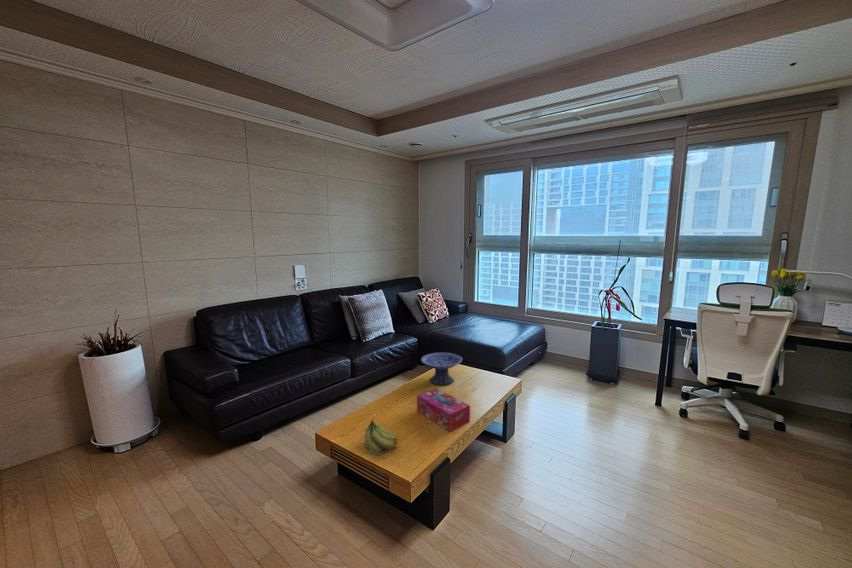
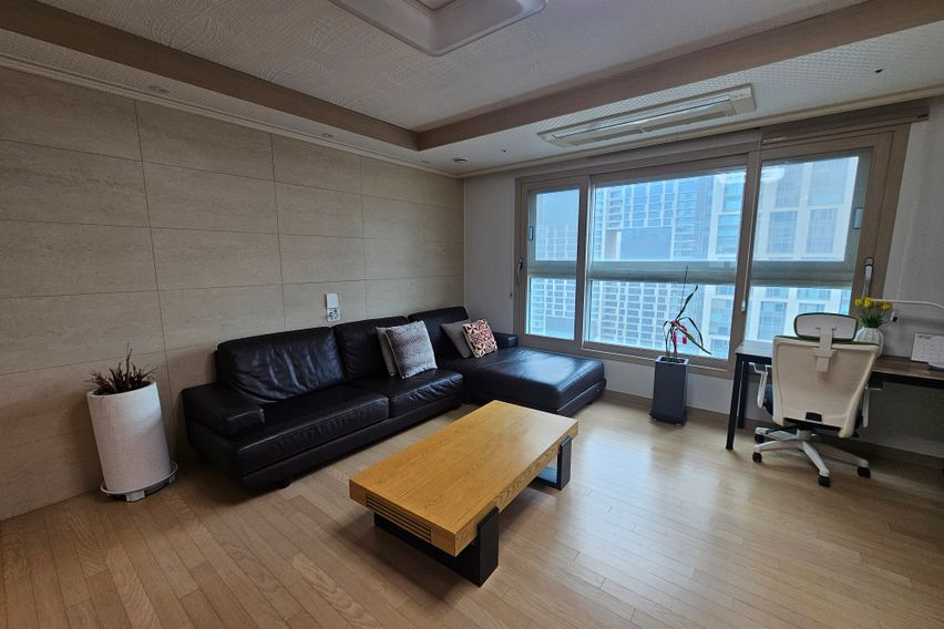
- decorative bowl (441, 369)
- fruit (382, 435)
- tissue box (442, 408)
